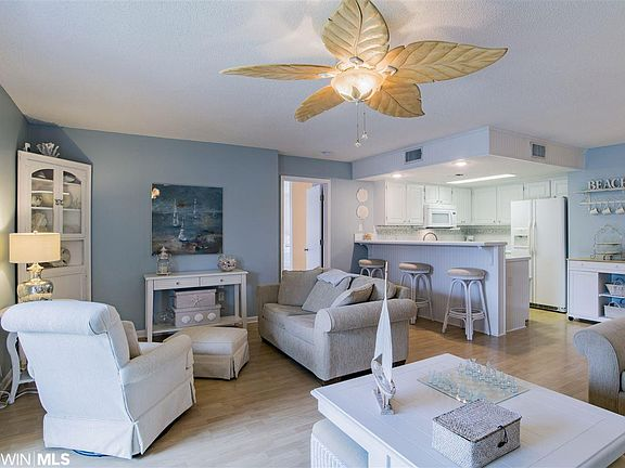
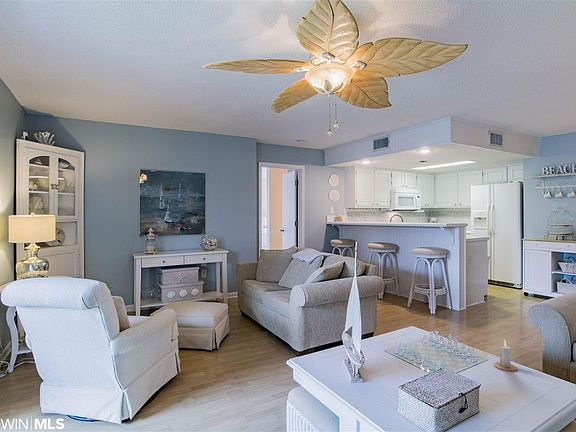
+ candle (505, 352)
